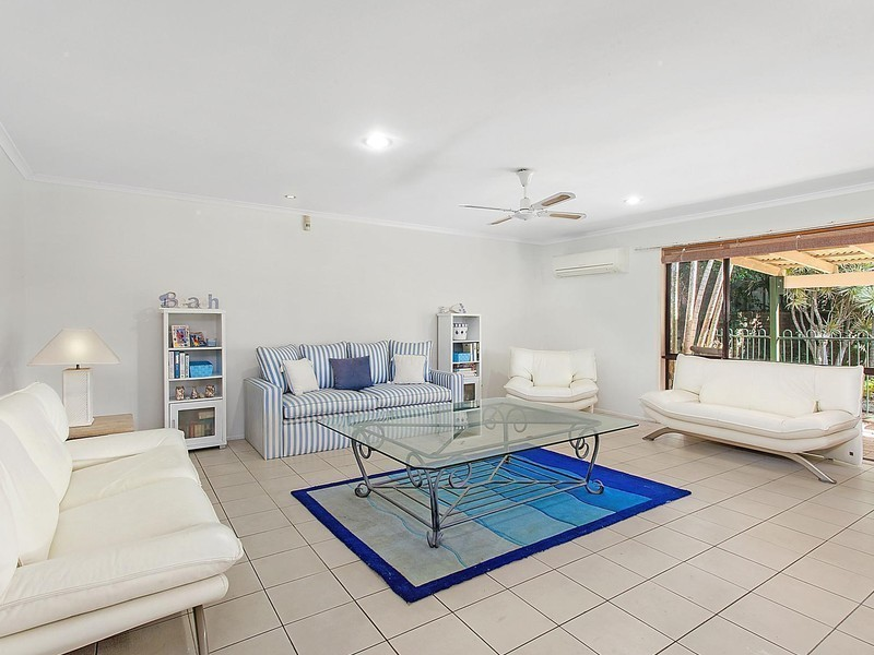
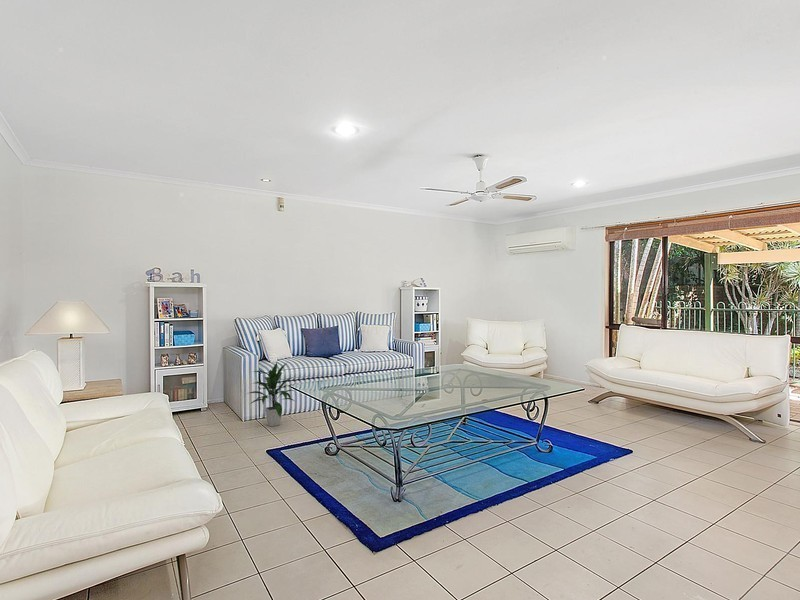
+ indoor plant (273, 393)
